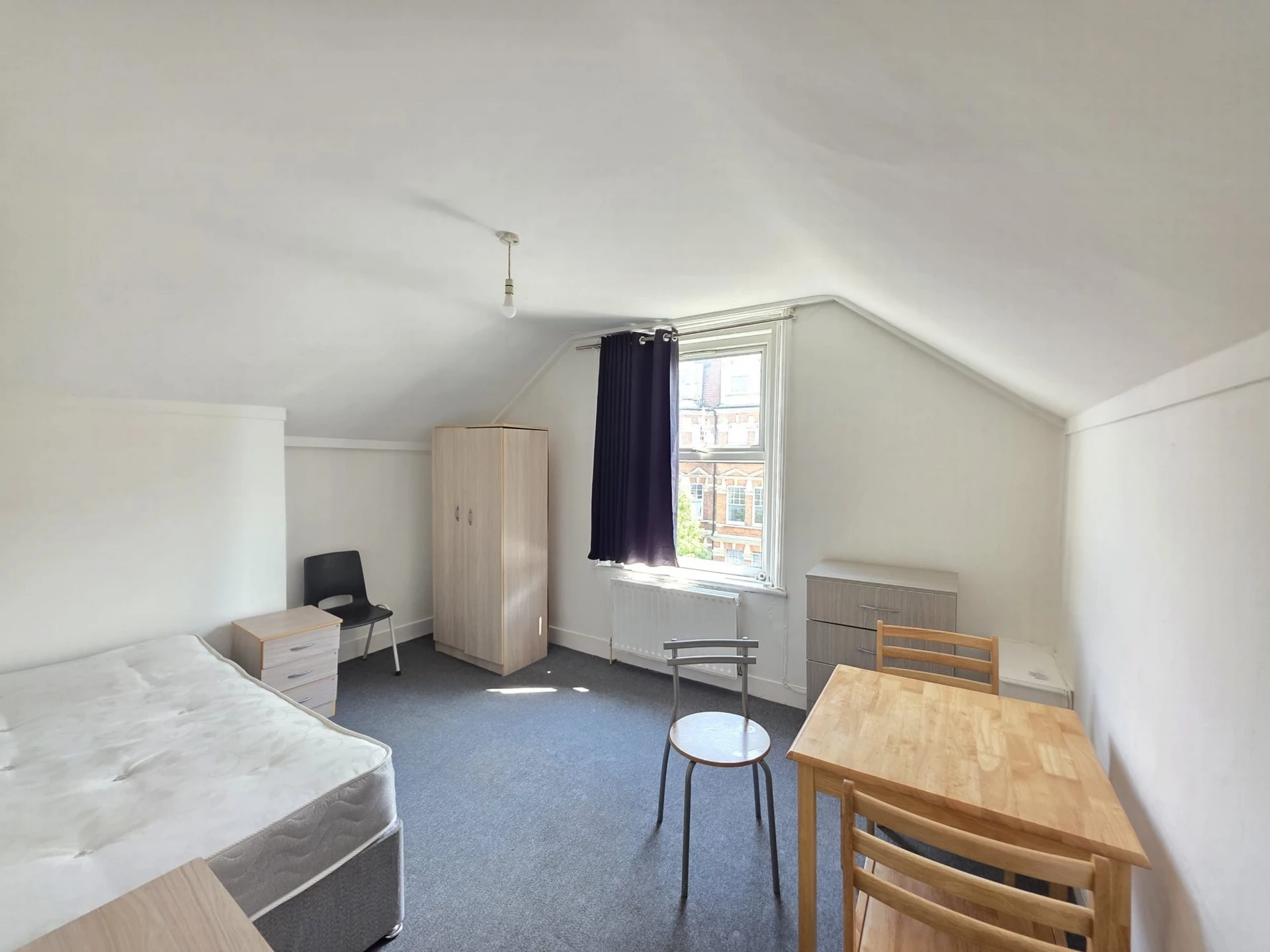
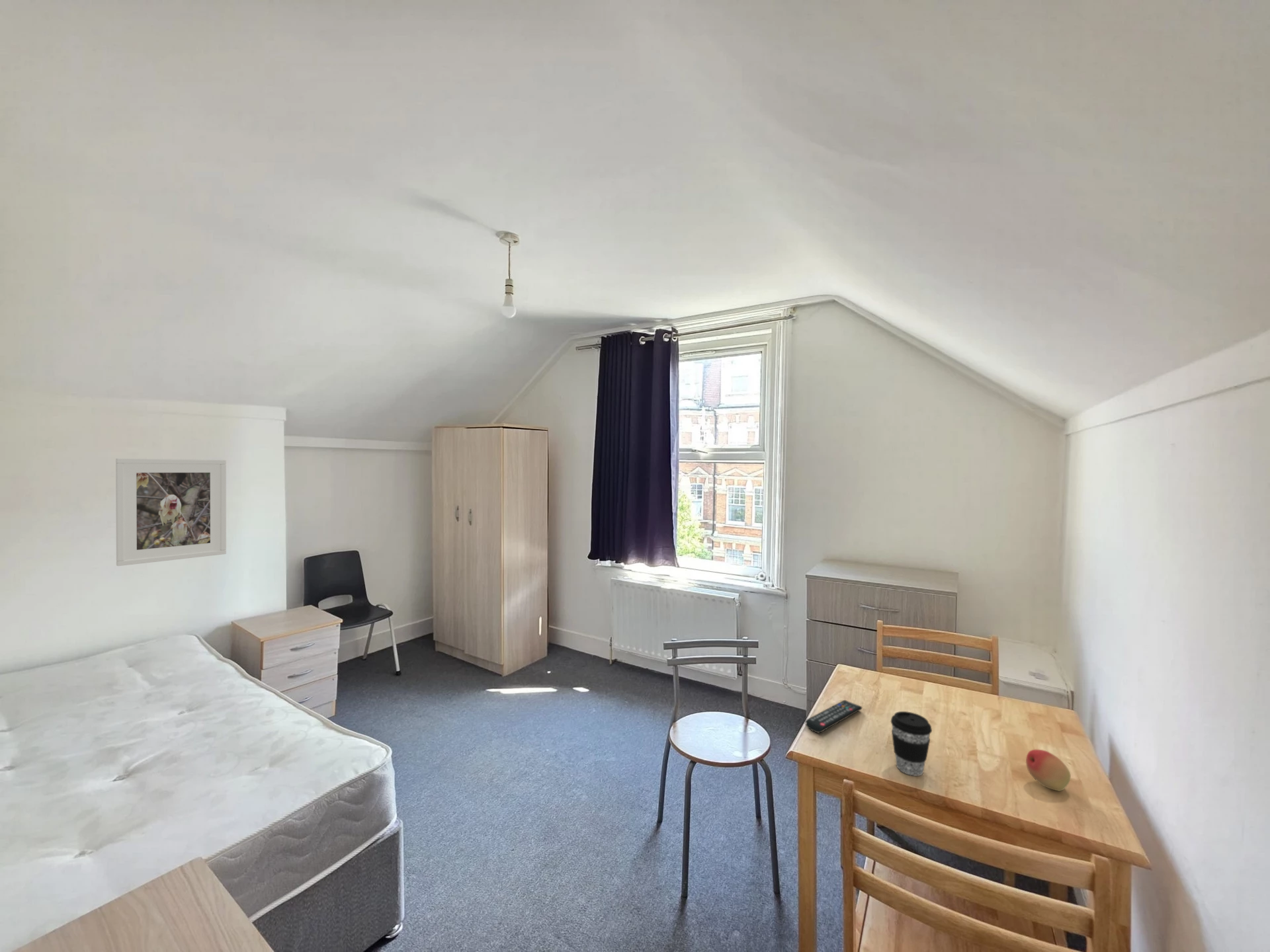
+ coffee cup (910, 744)
+ fruit (1046, 768)
+ remote control (834, 715)
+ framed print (175, 509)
